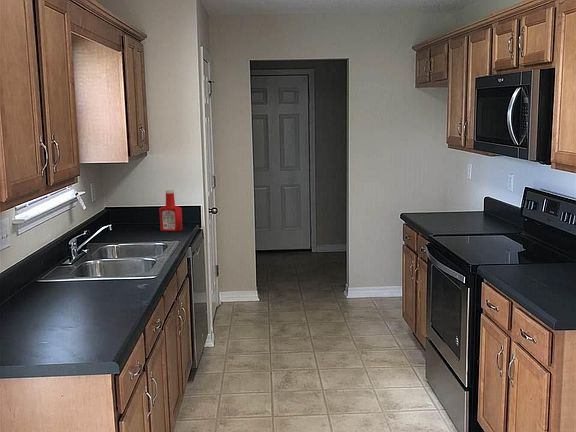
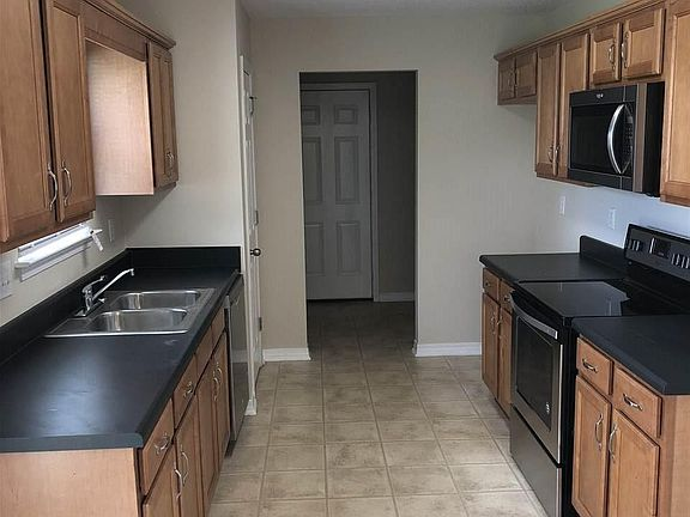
- soap bottle (170, 210)
